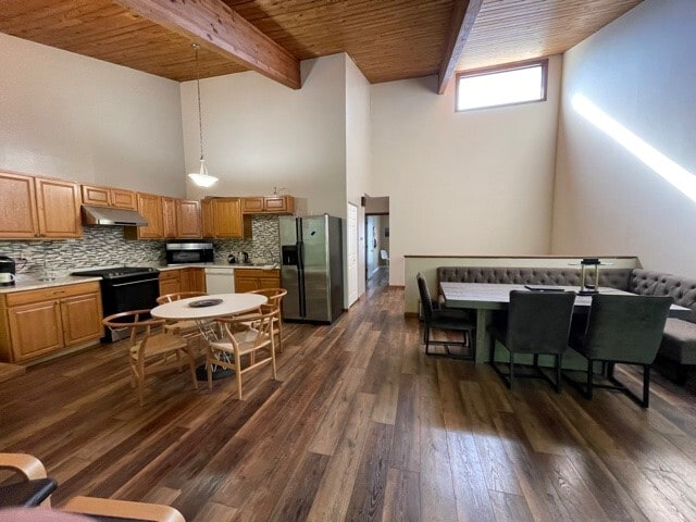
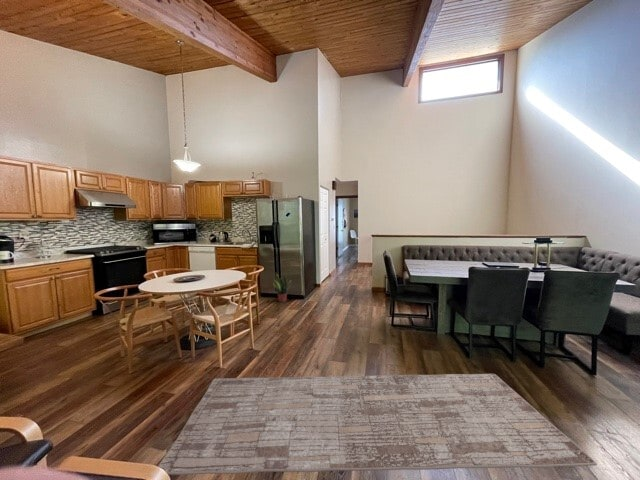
+ potted plant (282, 287)
+ rug (364, 412)
